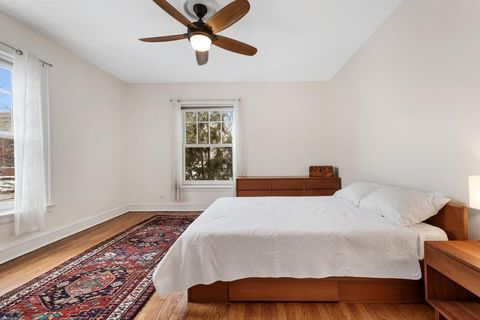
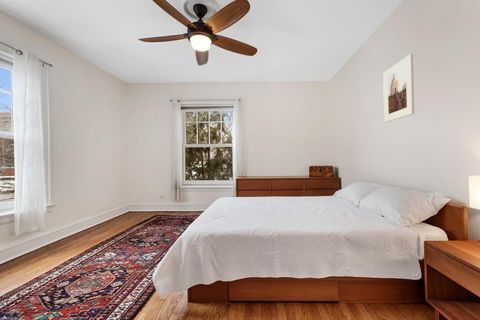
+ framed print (397, 91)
